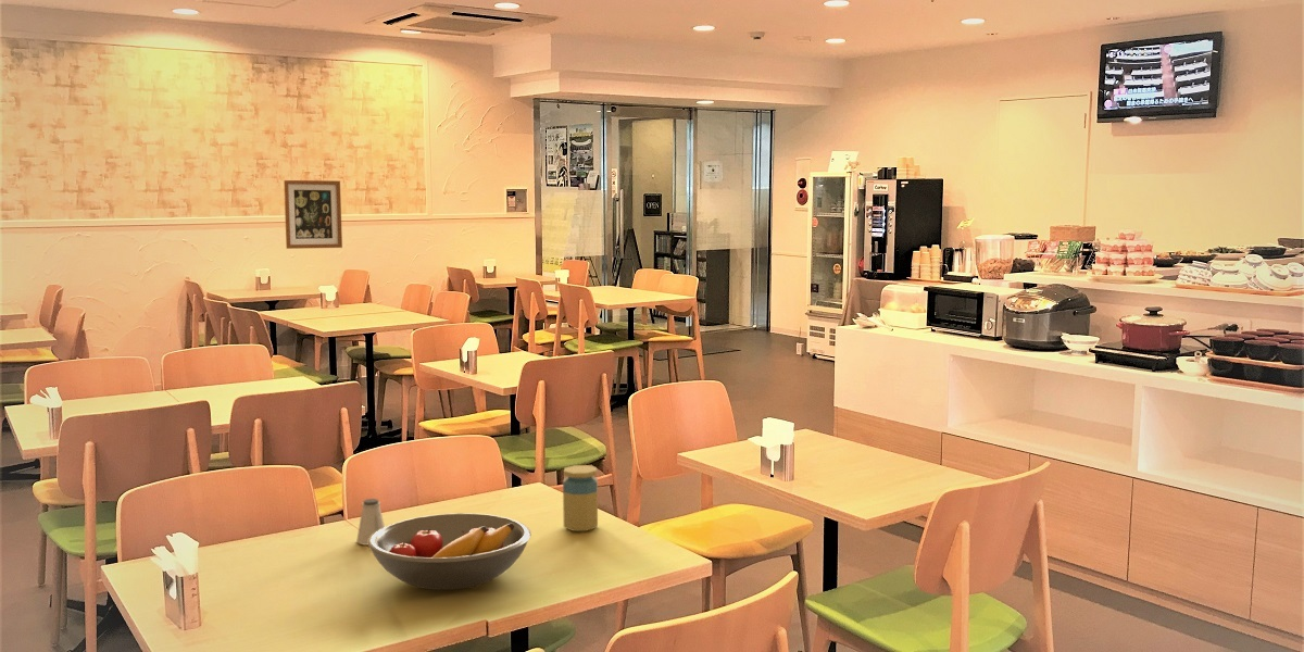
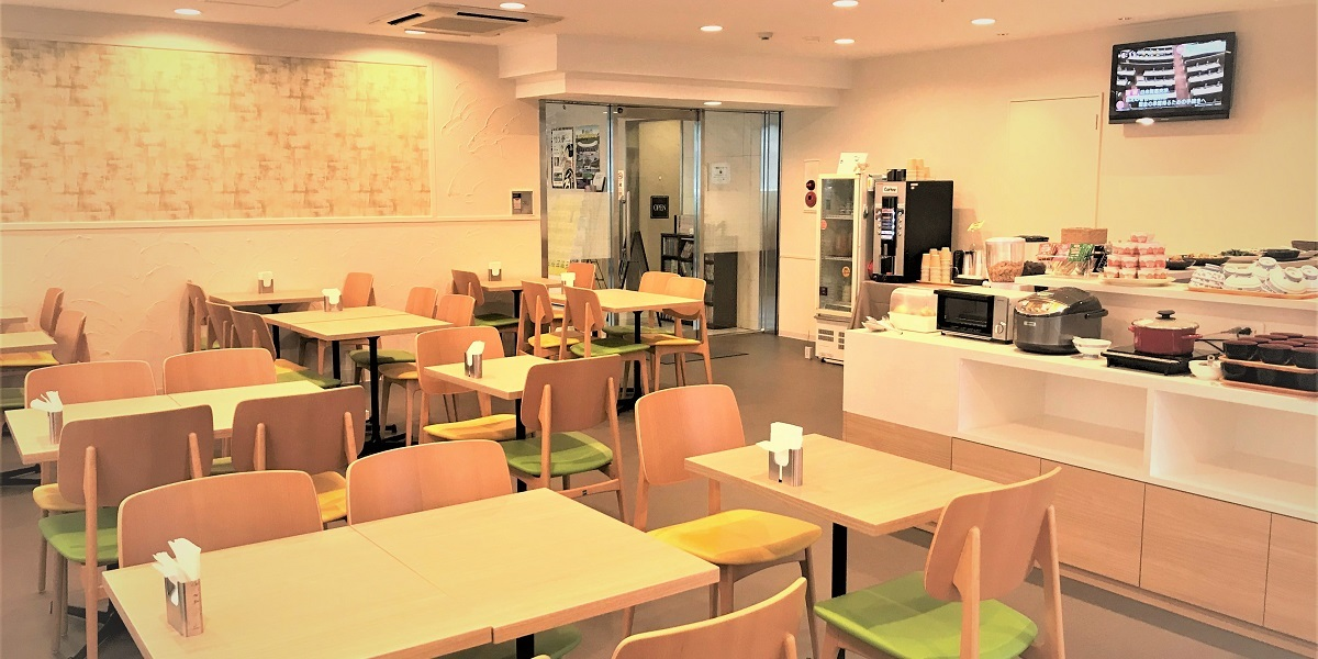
- jar (580, 498)
- fruit bowl (450, 550)
- wall art (313, 214)
- saltshaker (371, 519)
